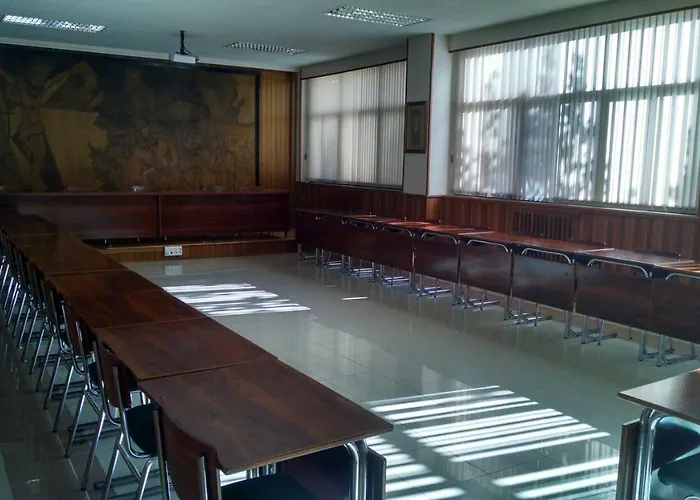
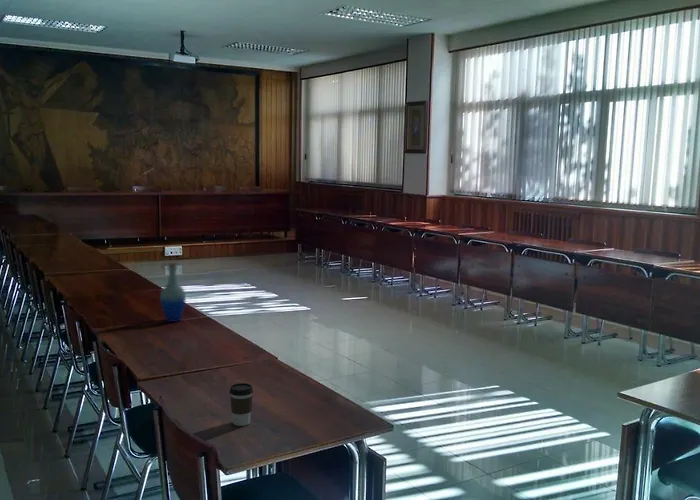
+ coffee cup (241, 404)
+ bottle (172, 291)
